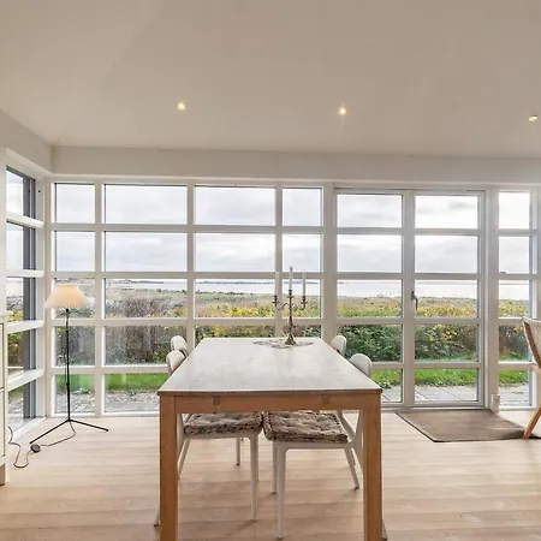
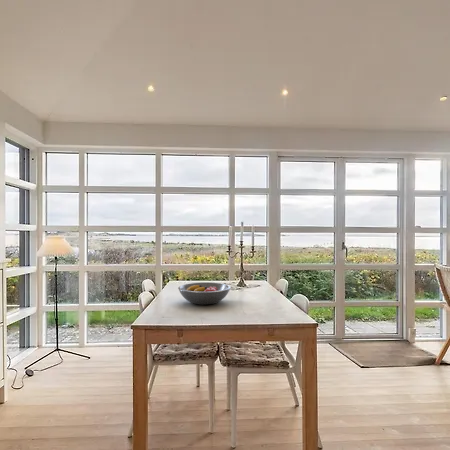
+ fruit bowl (204, 292)
